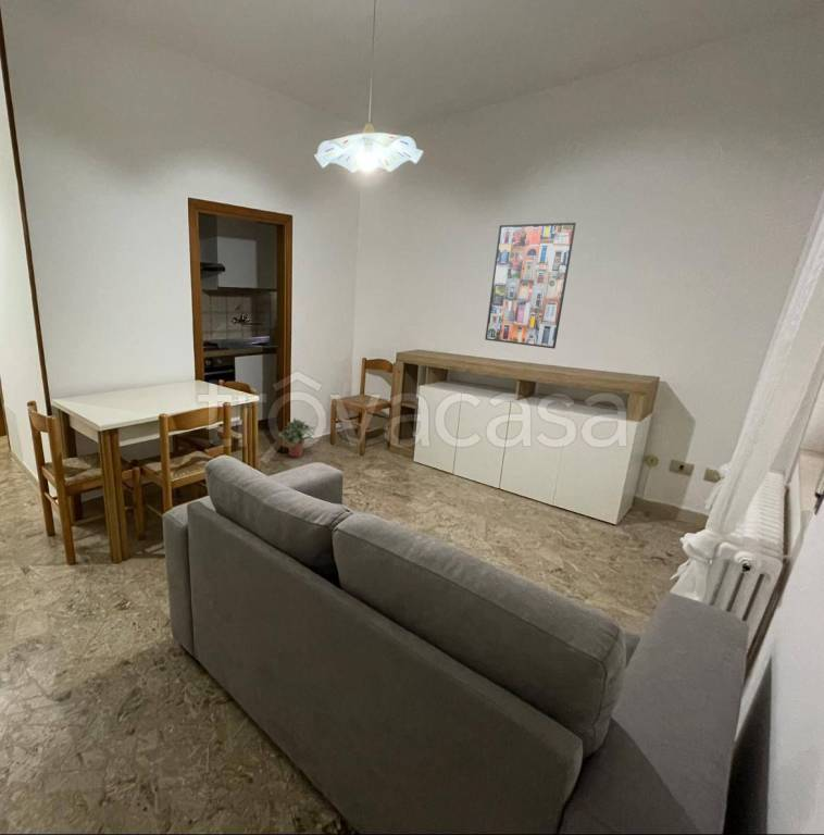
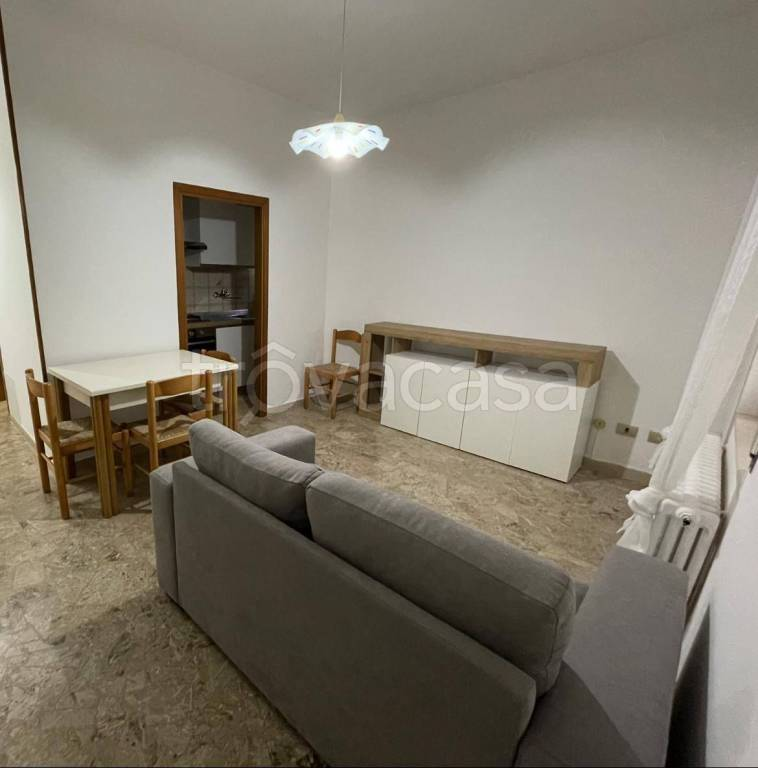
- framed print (526, 286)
- potted plant (296, 436)
